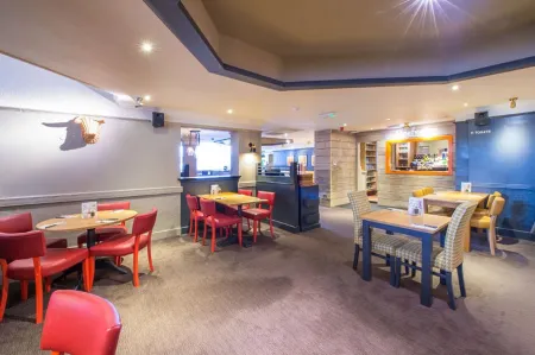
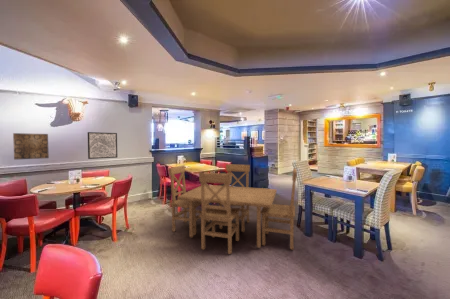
+ wall art (103, 145)
+ wall art (31, 146)
+ dining set (230, 201)
